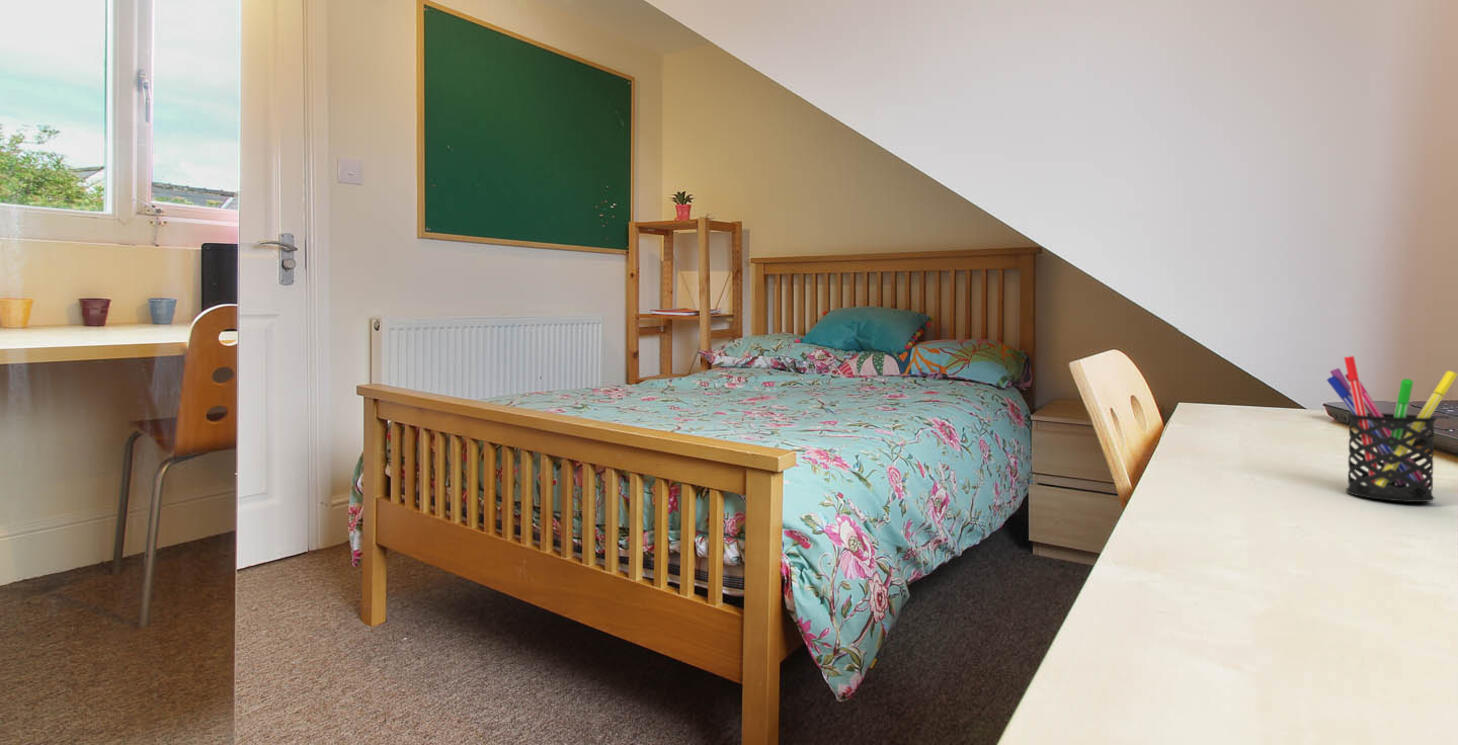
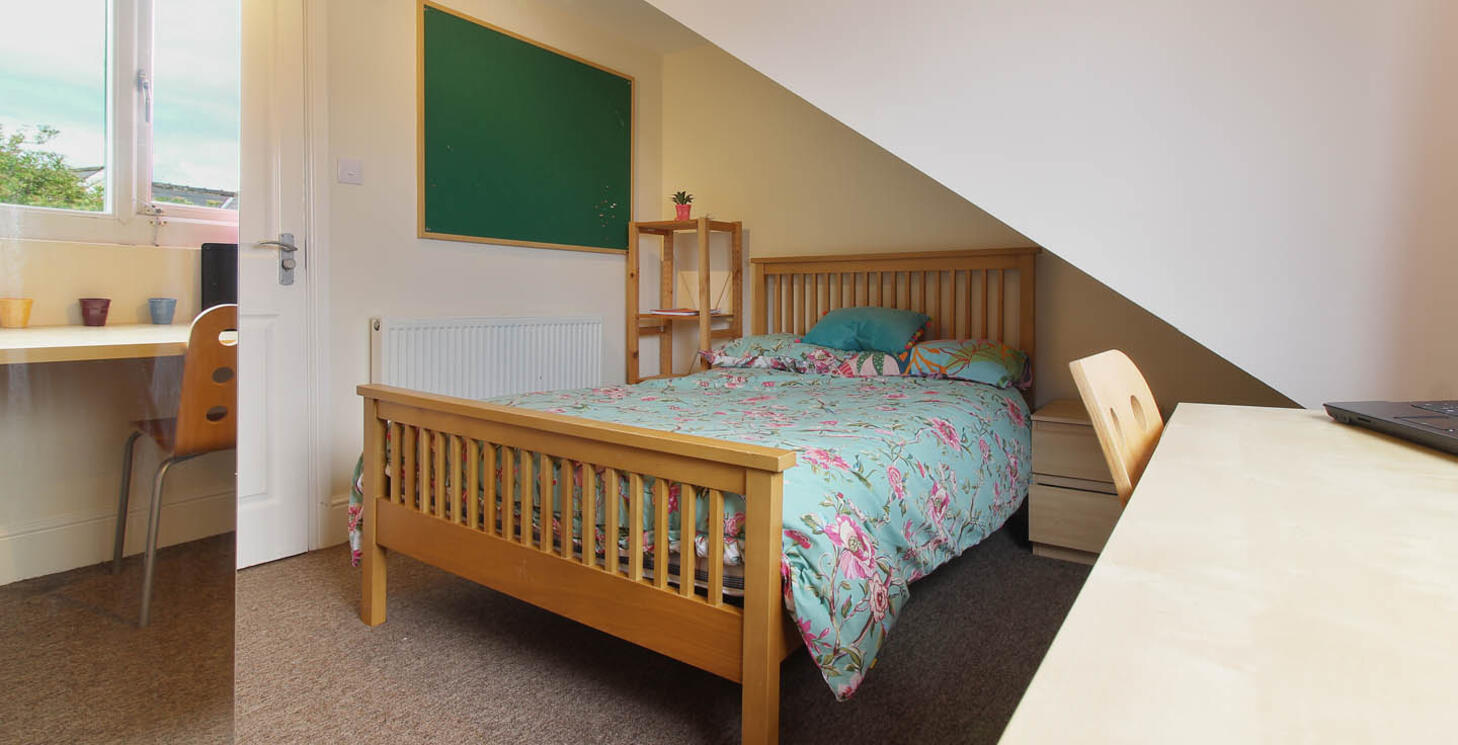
- pen holder (1388, 426)
